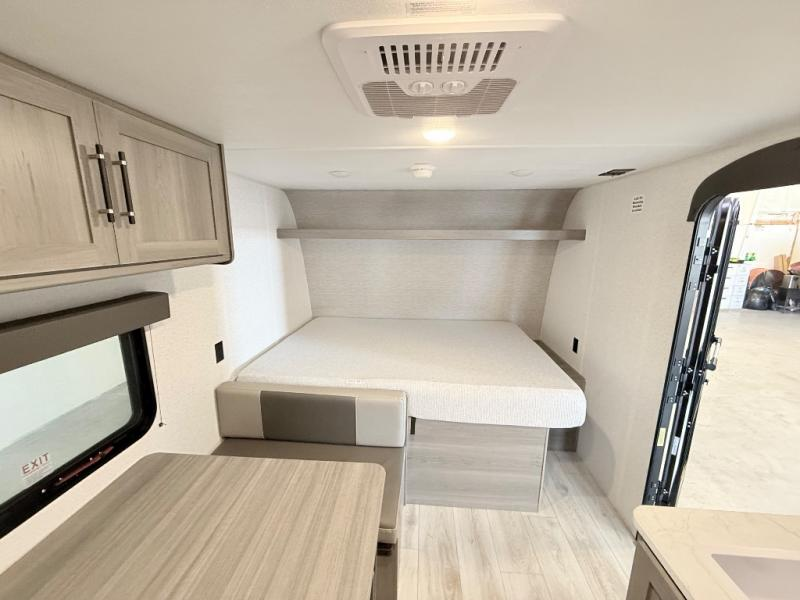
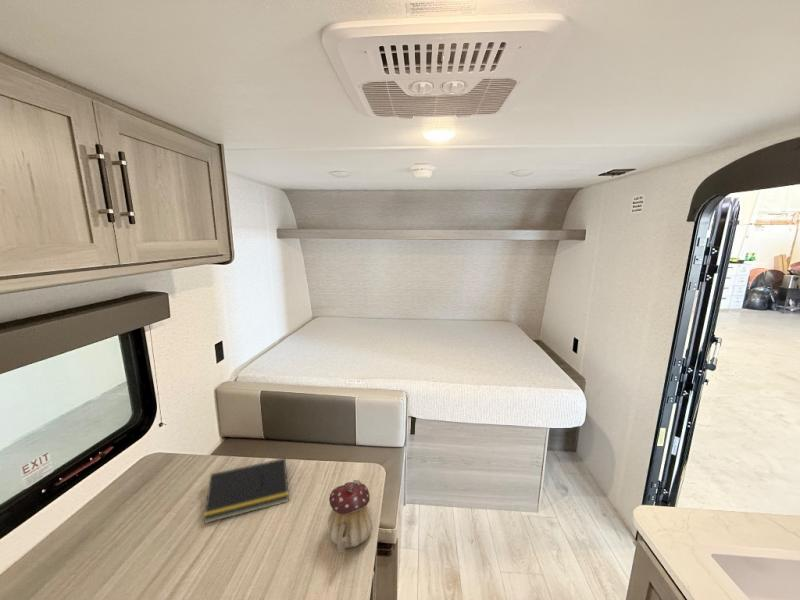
+ notepad (248, 487)
+ teapot (348, 510)
